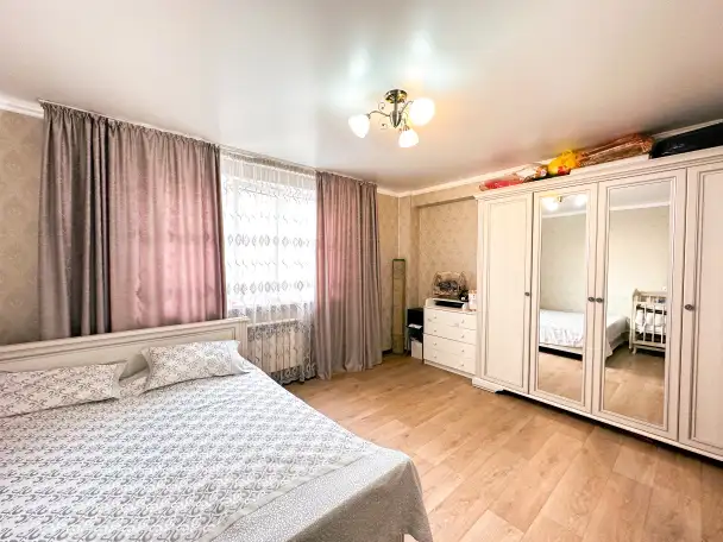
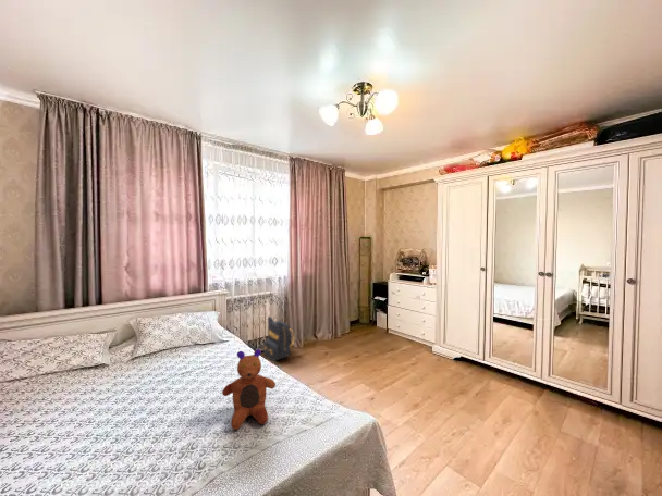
+ toy (249, 384)
+ backpack (279, 336)
